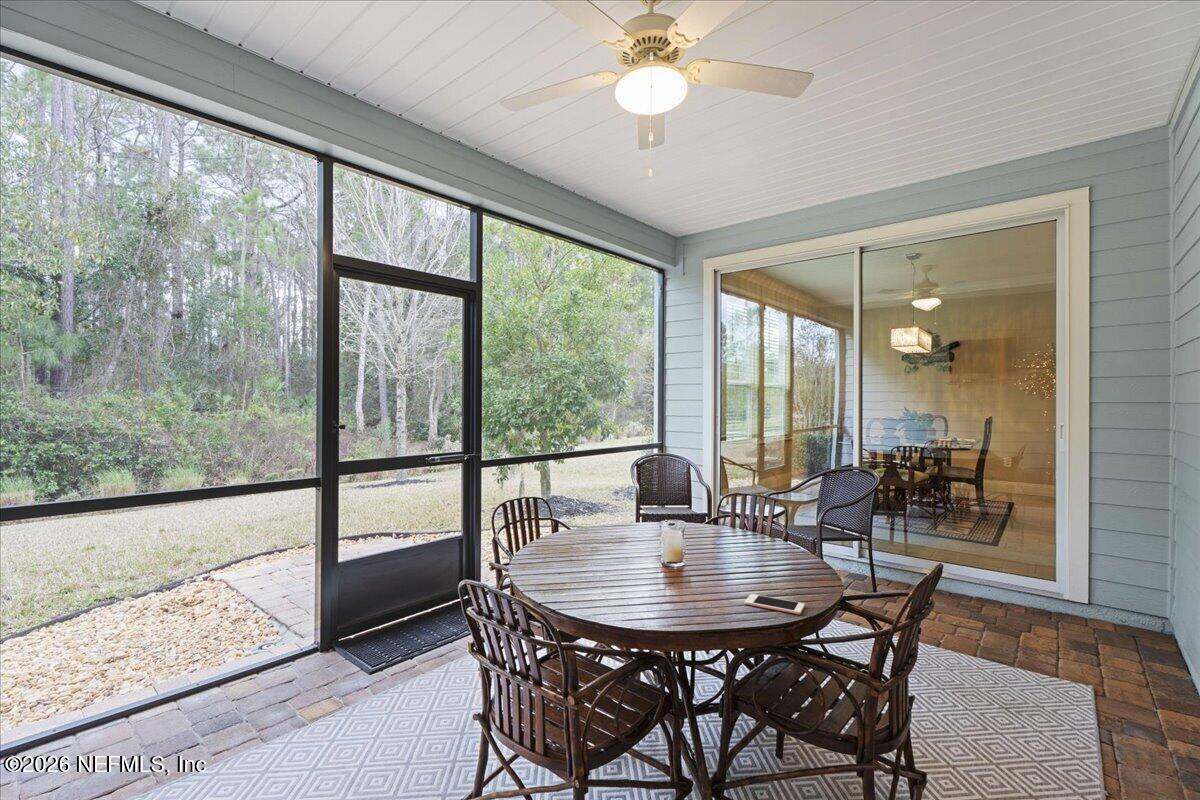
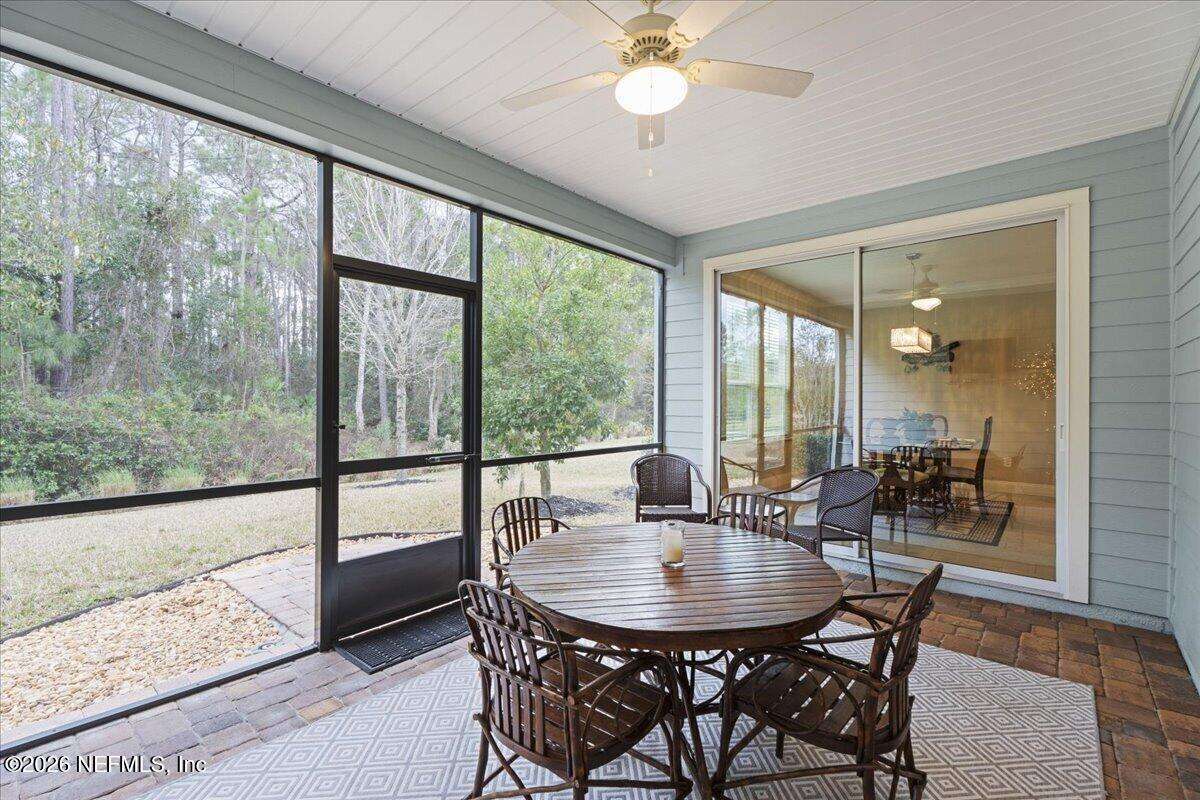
- cell phone (774, 603)
